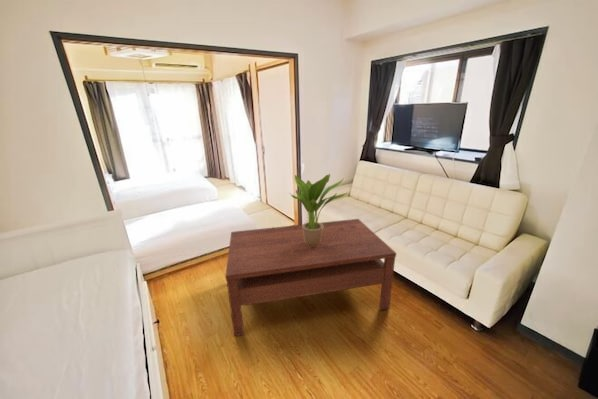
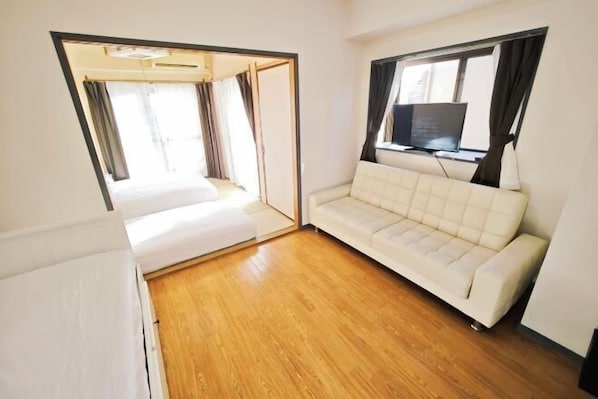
- coffee table (306, 268)
- potted plant (319, 207)
